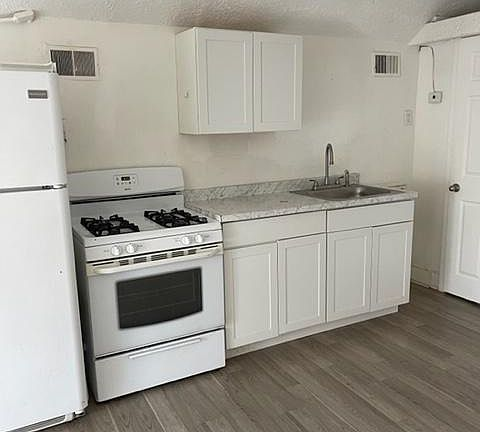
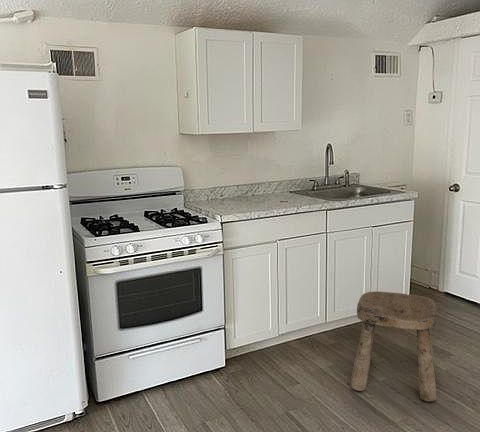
+ stool (396, 327)
